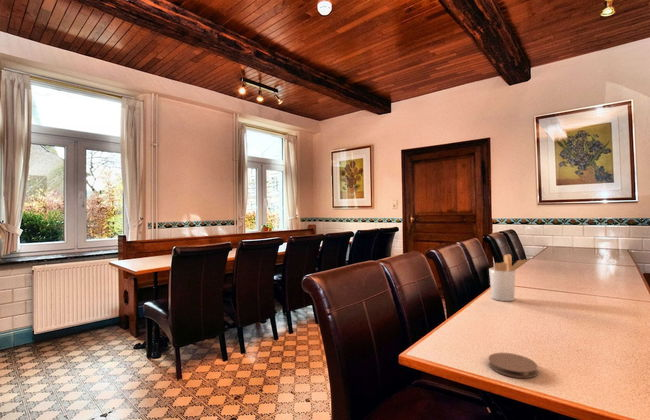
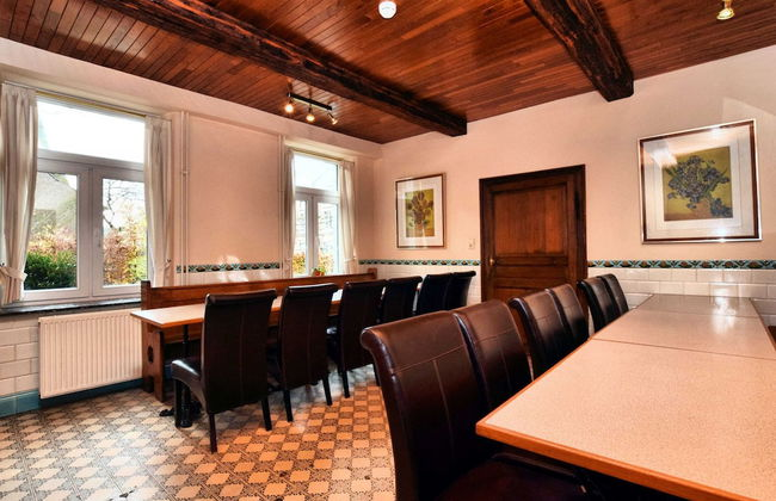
- utensil holder (508, 277)
- coaster (512, 364)
